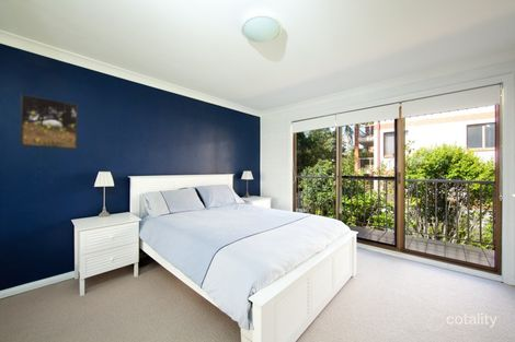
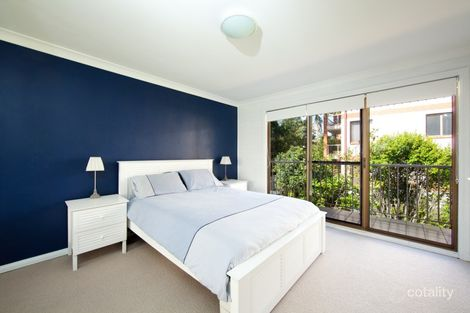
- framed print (50, 123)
